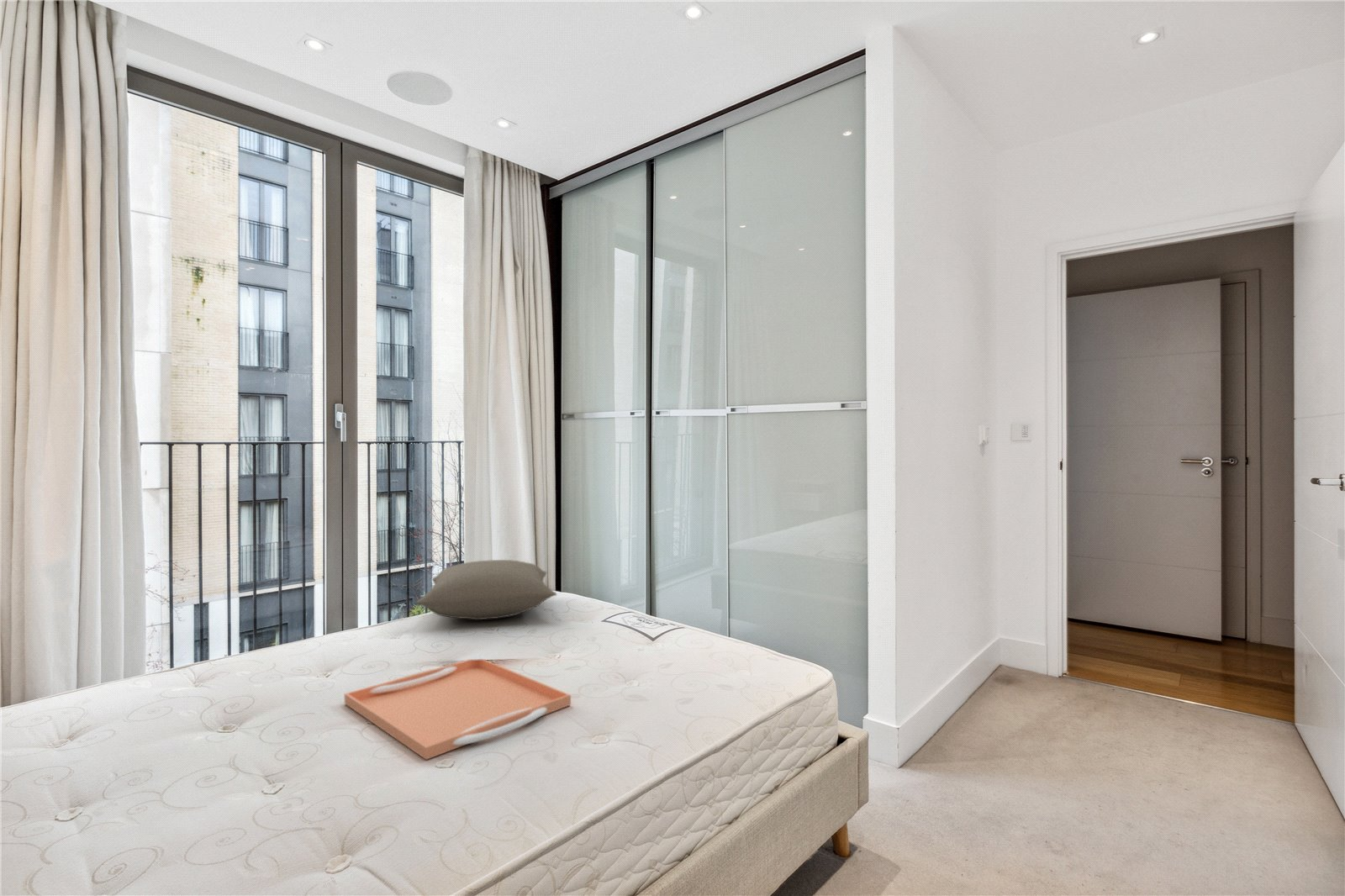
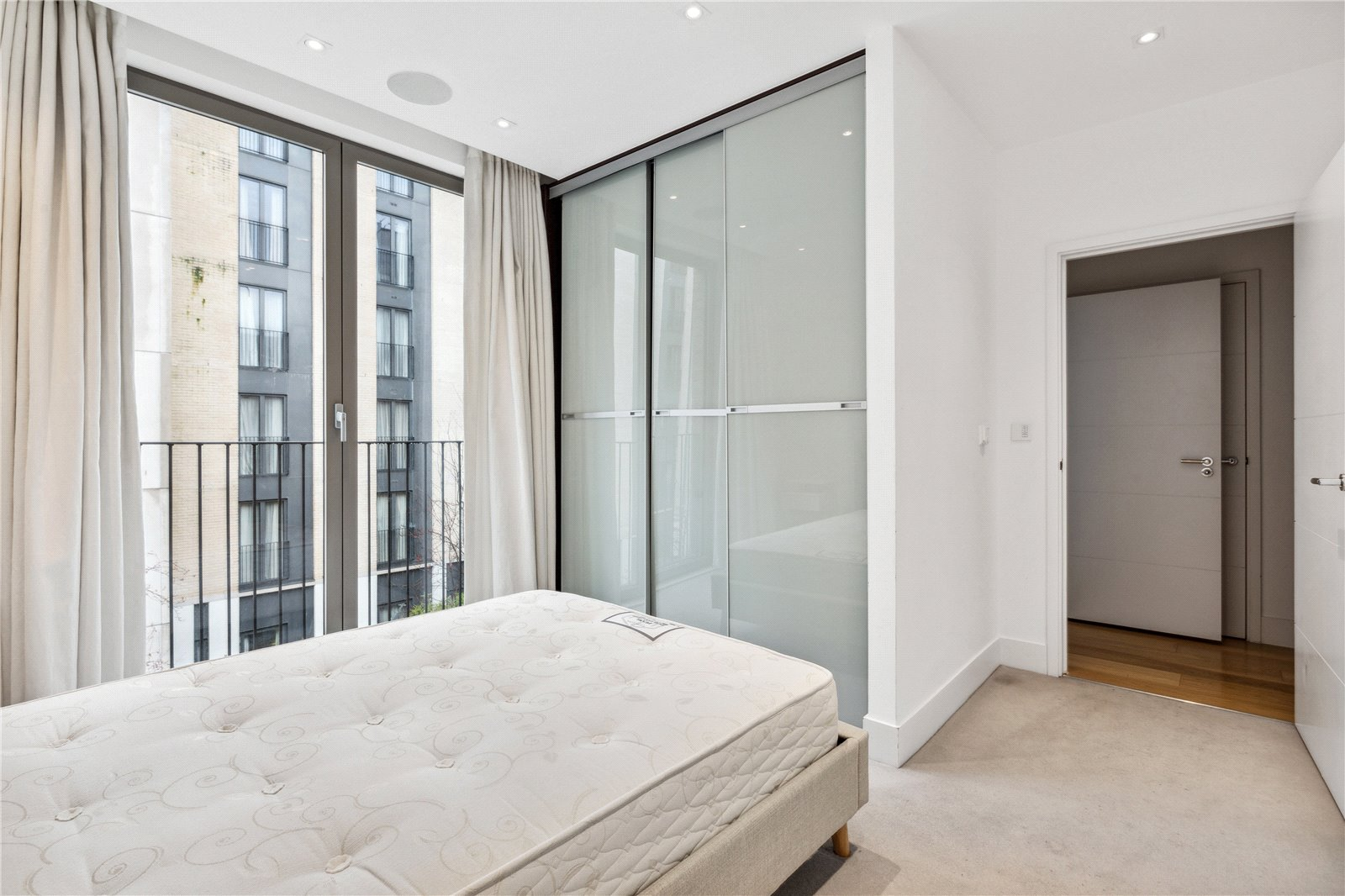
- serving tray (456, 698)
- pillow (489, 587)
